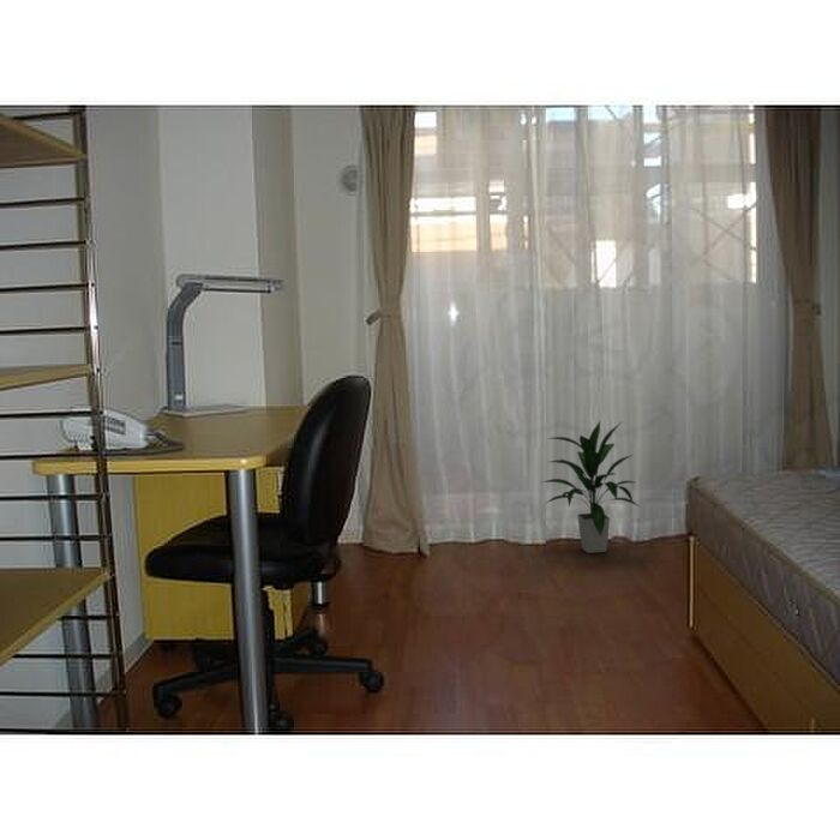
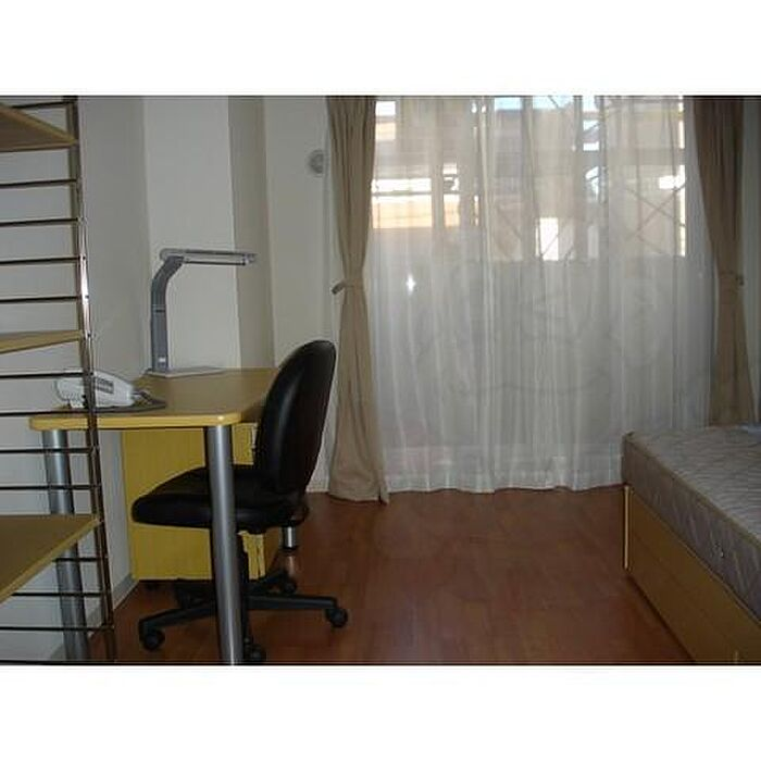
- indoor plant (590, 486)
